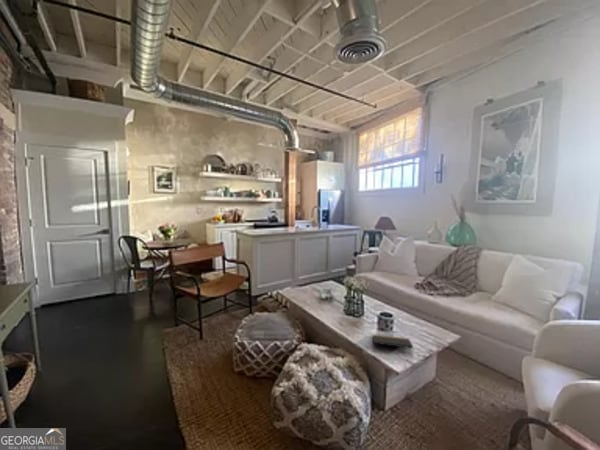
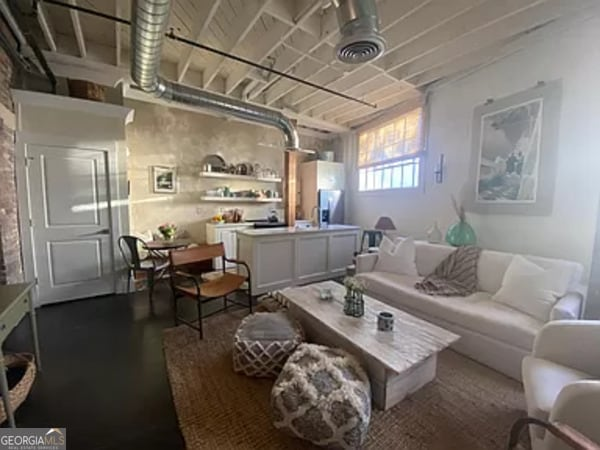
- notepad (391, 341)
